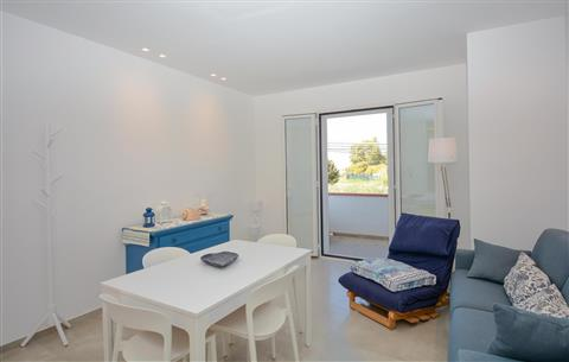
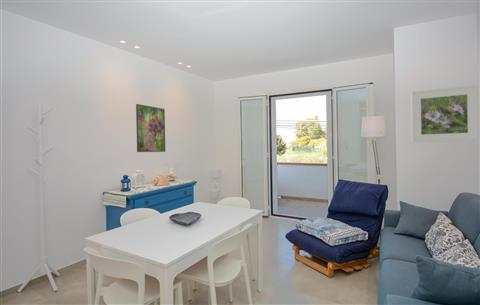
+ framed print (151, 129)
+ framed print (443, 115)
